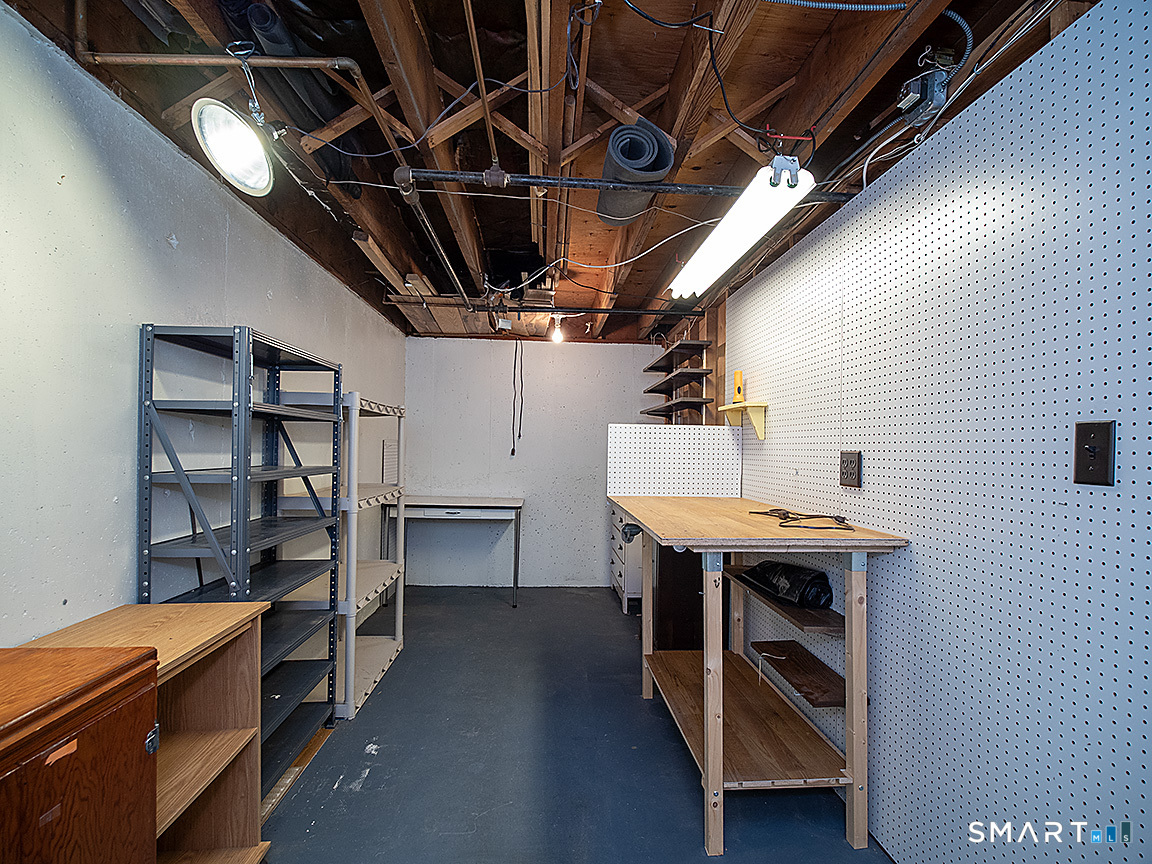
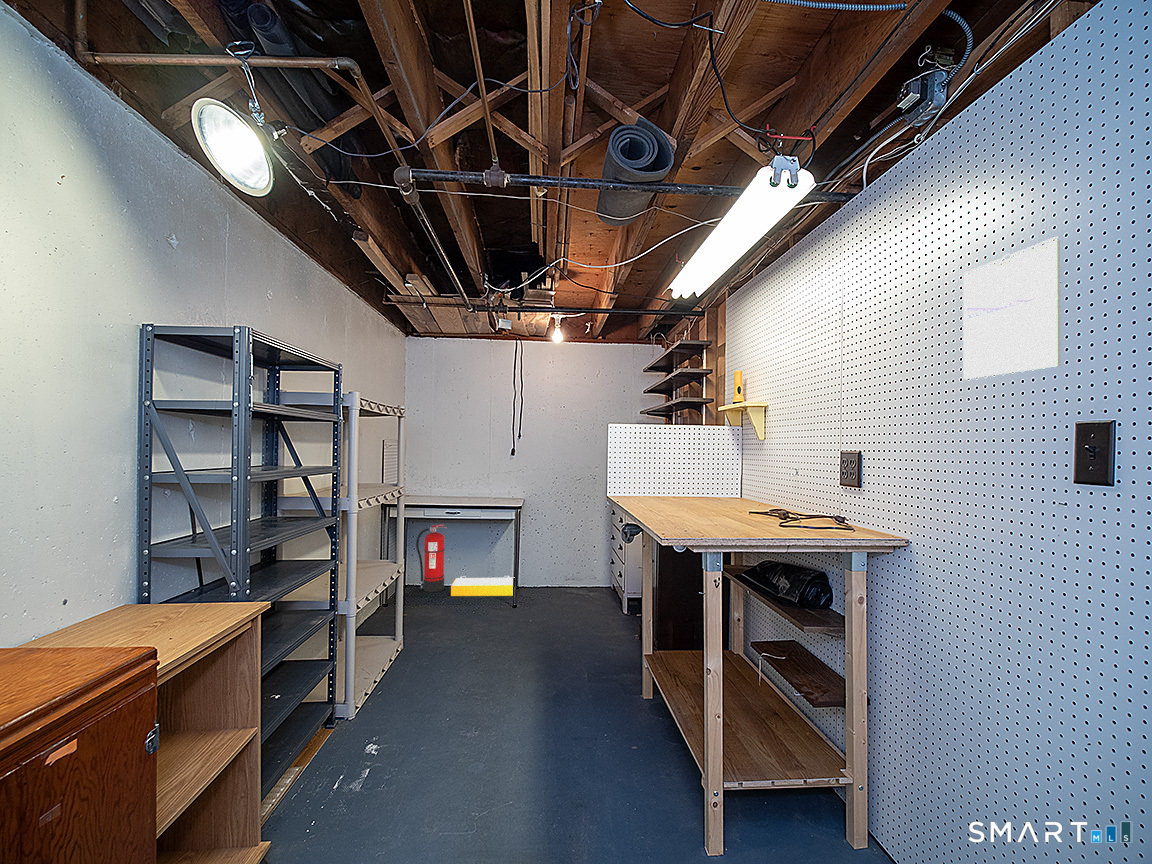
+ storage bin (485, 585)
+ calendar (1006, 313)
+ fire extinguisher (431, 556)
